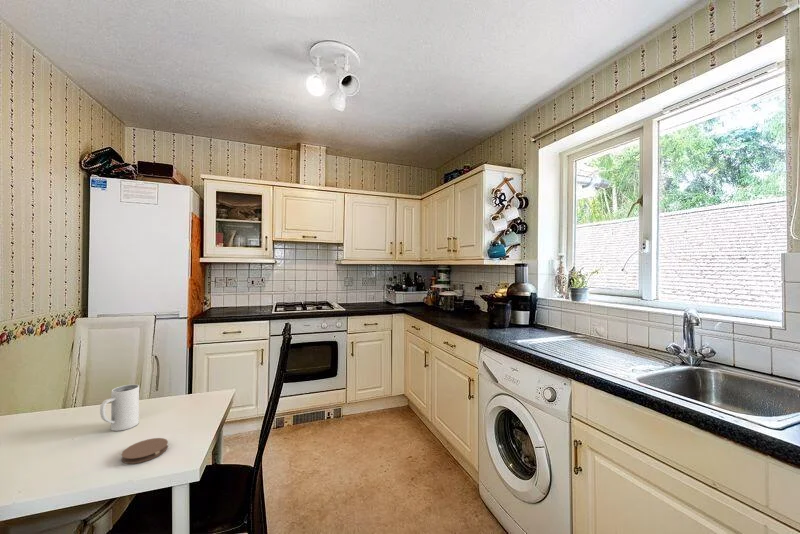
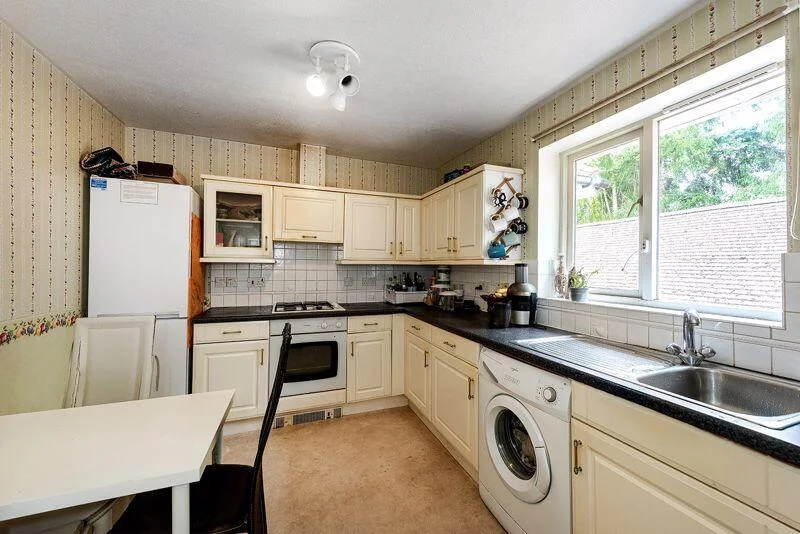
- coaster (145, 450)
- mug (119, 408)
